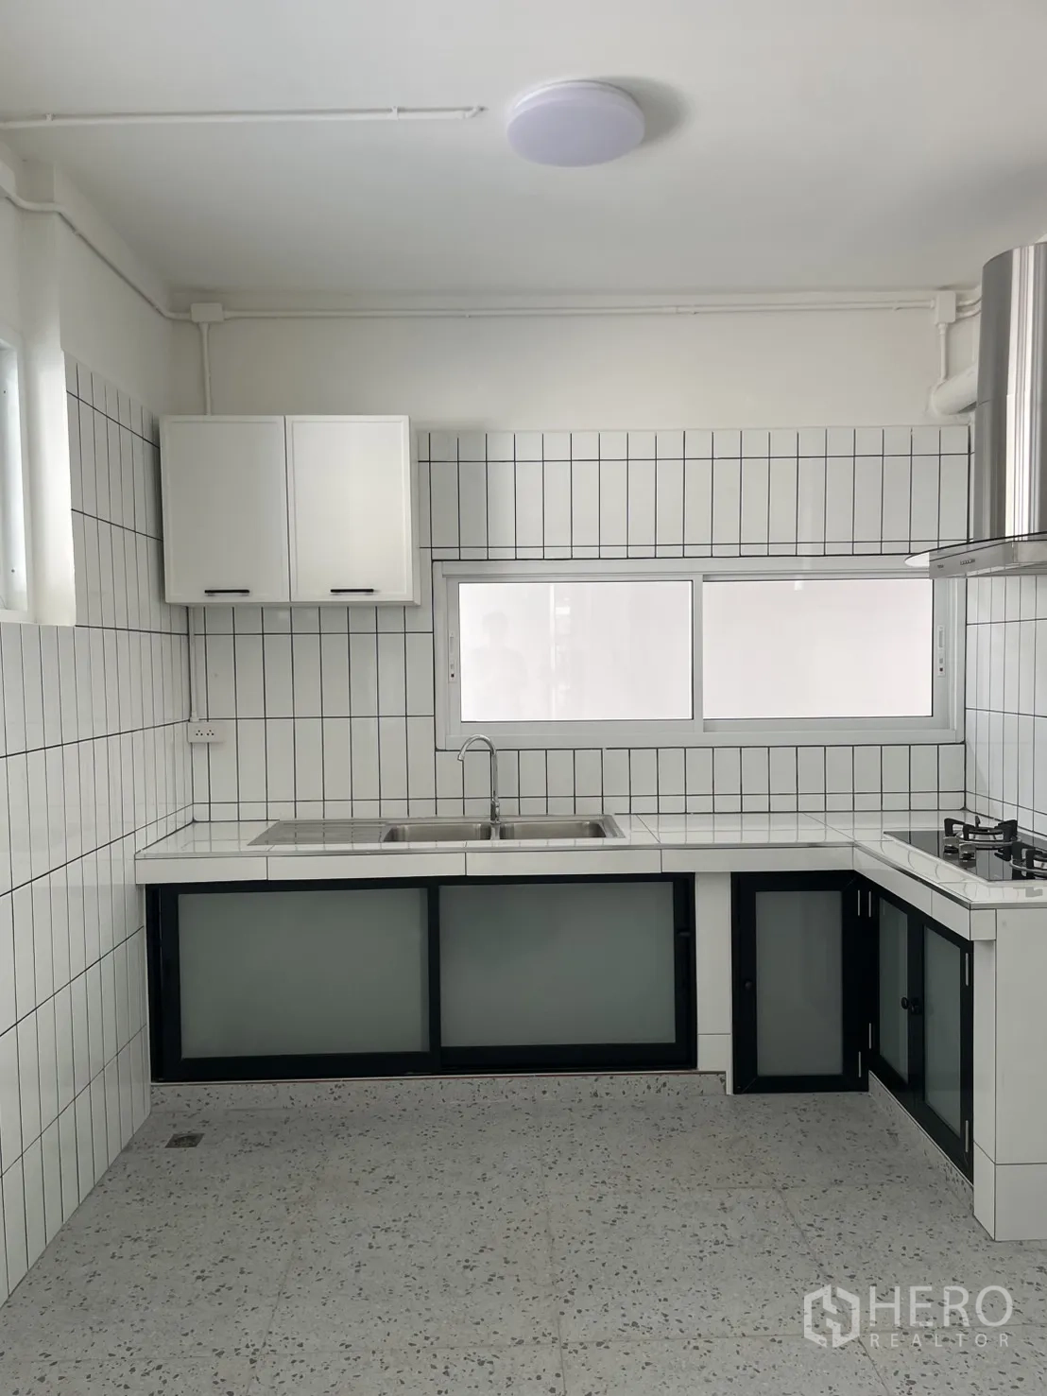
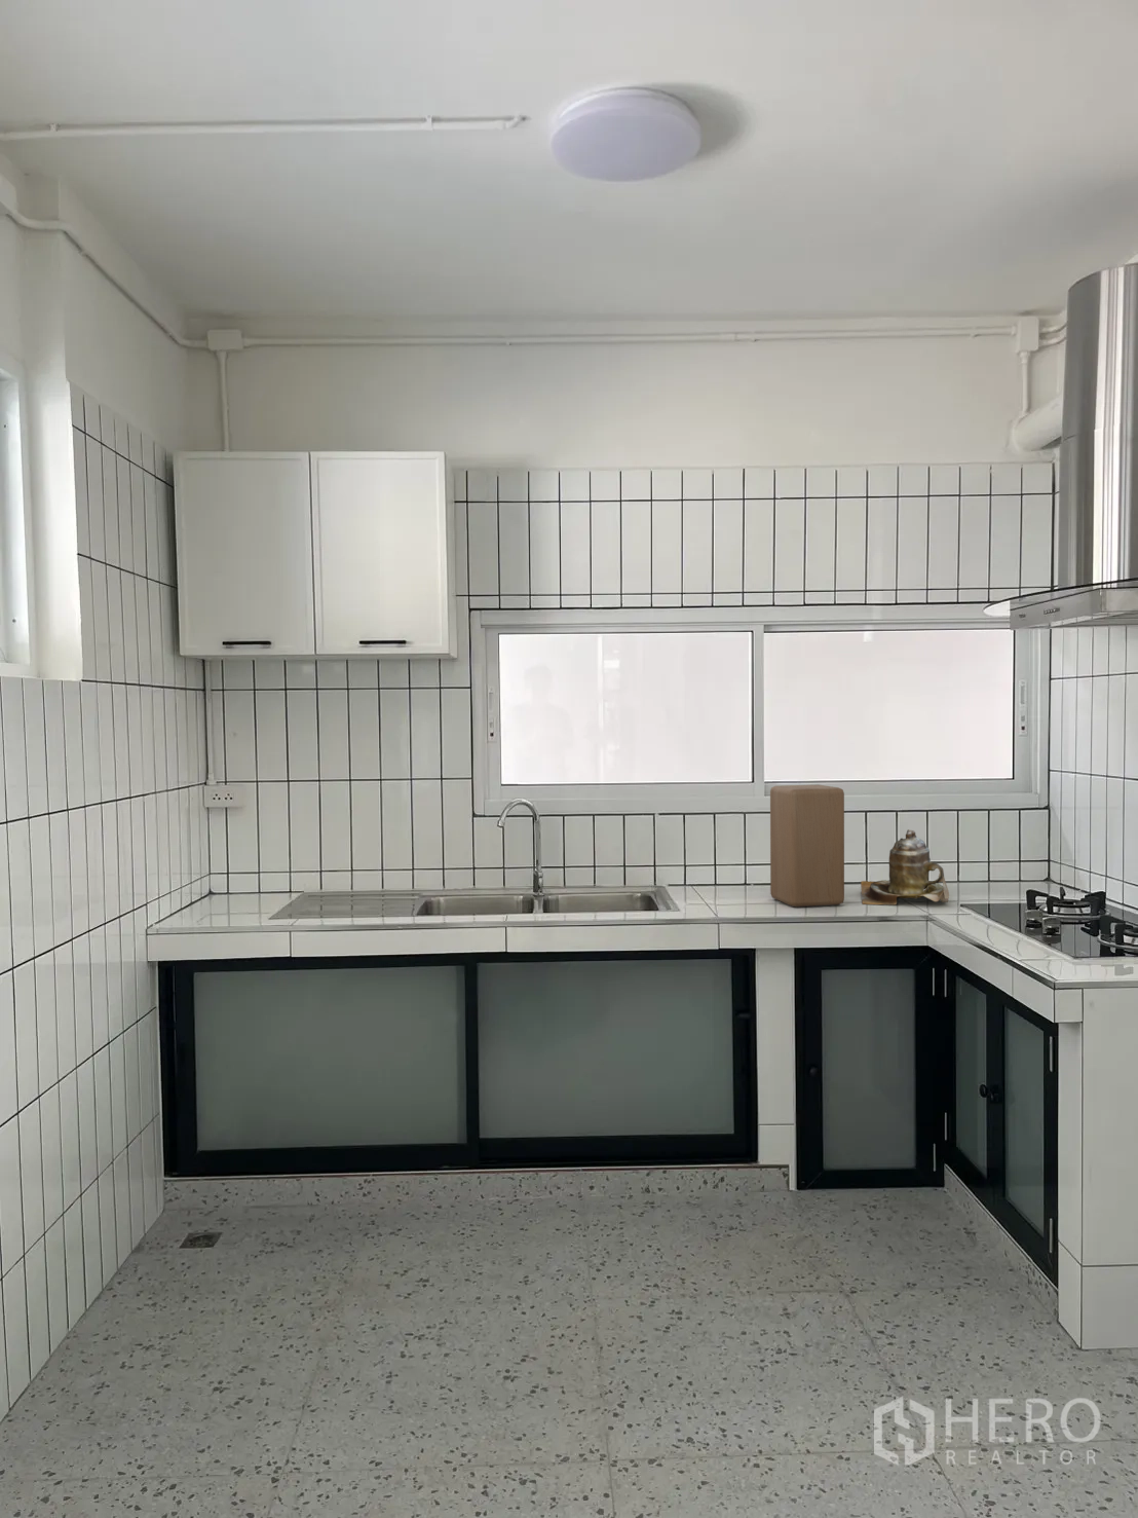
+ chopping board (806, 843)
+ teapot (903, 864)
